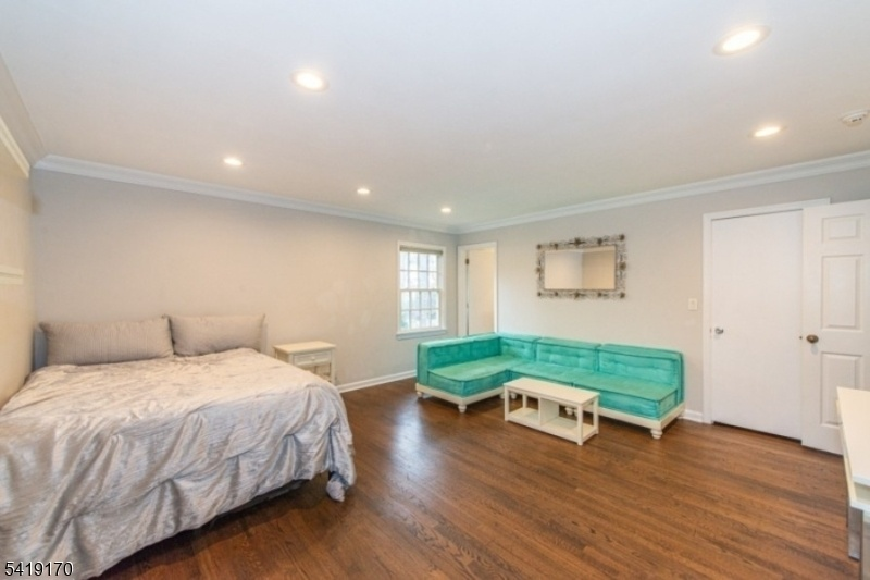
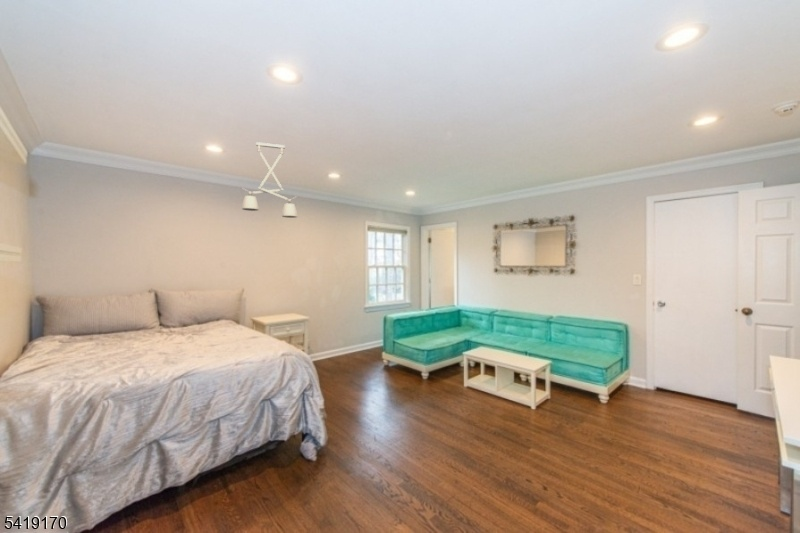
+ ceiling light fixture (267, 177)
